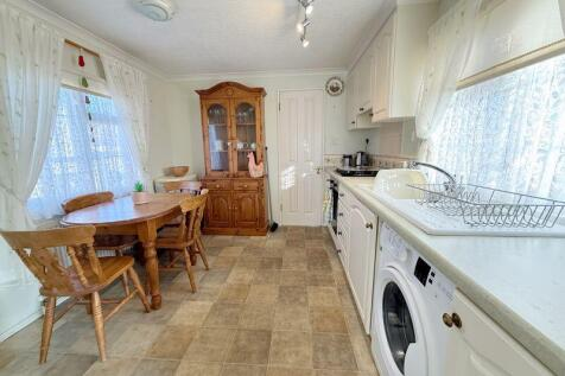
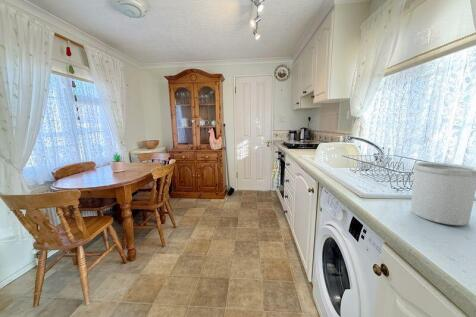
+ utensil holder (441, 191)
